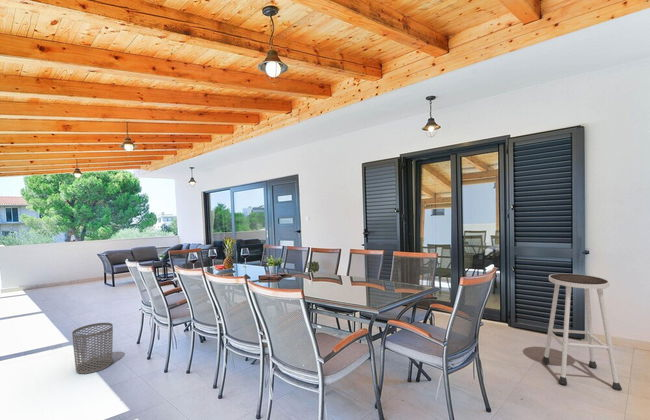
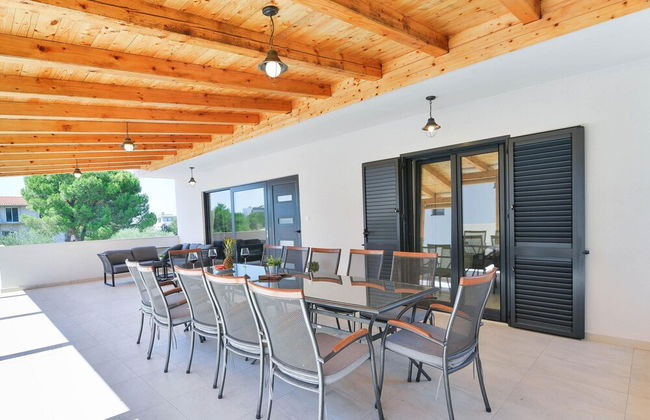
- stool (576, 330)
- waste bin (93, 348)
